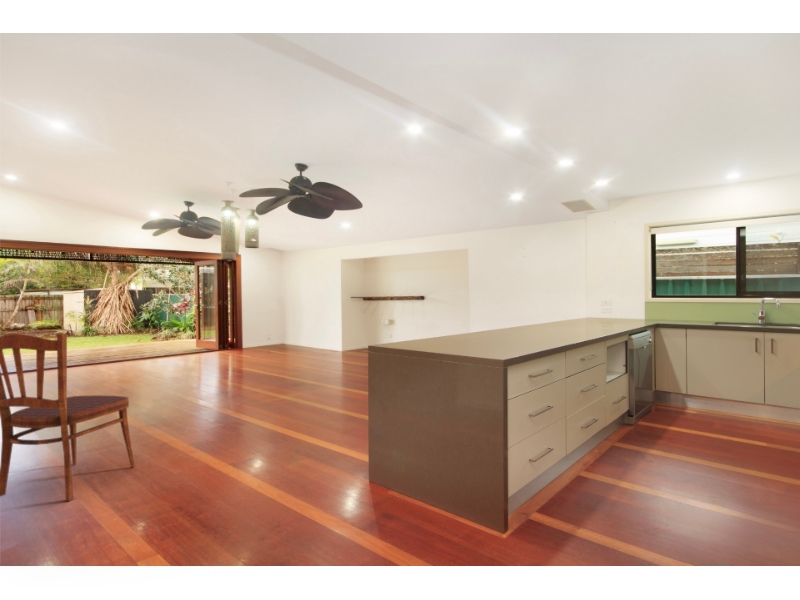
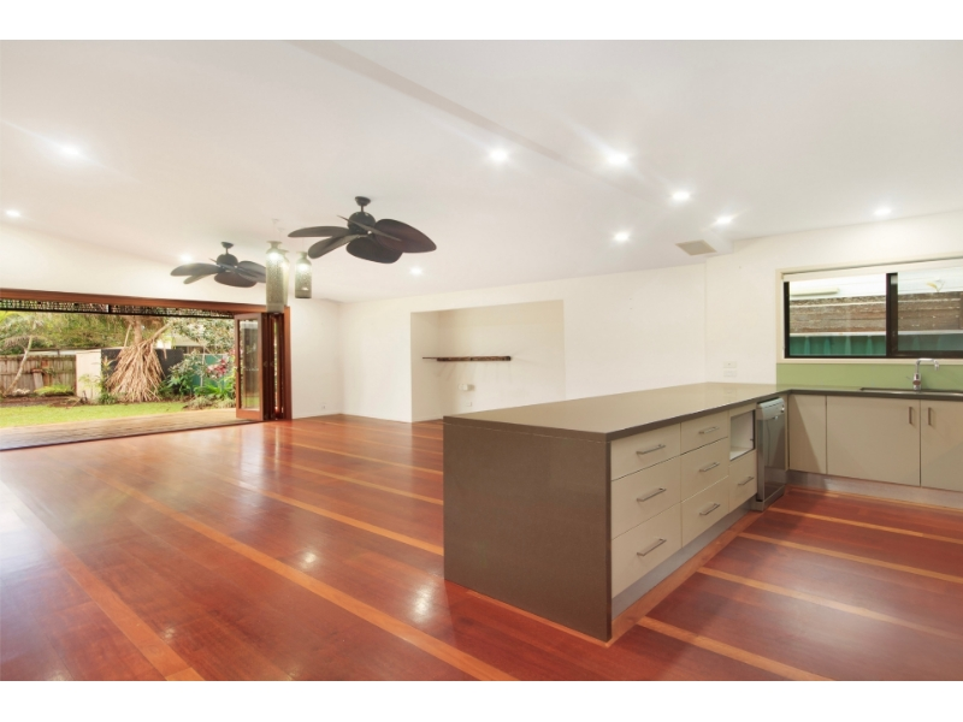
- dining chair (65, 406)
